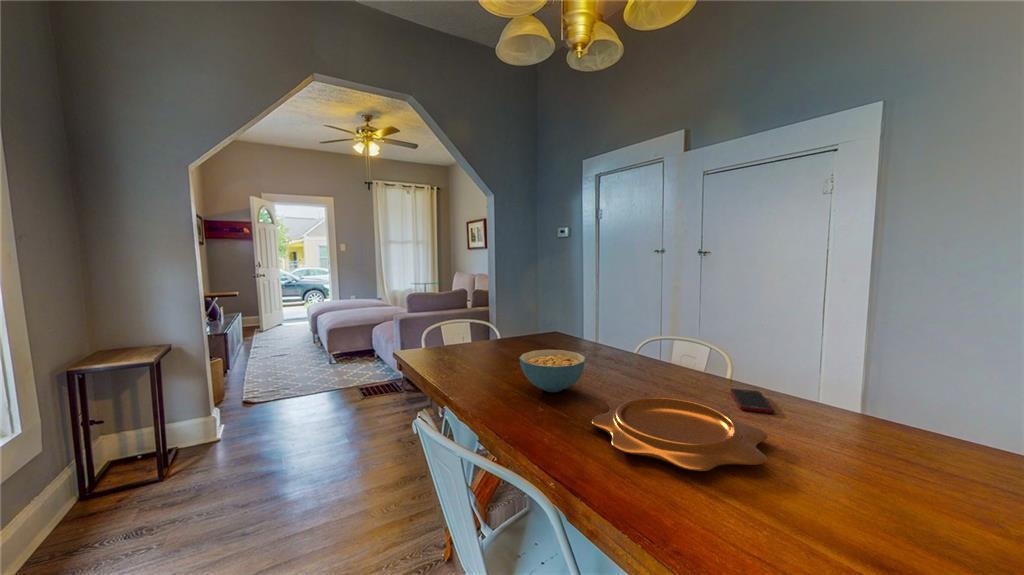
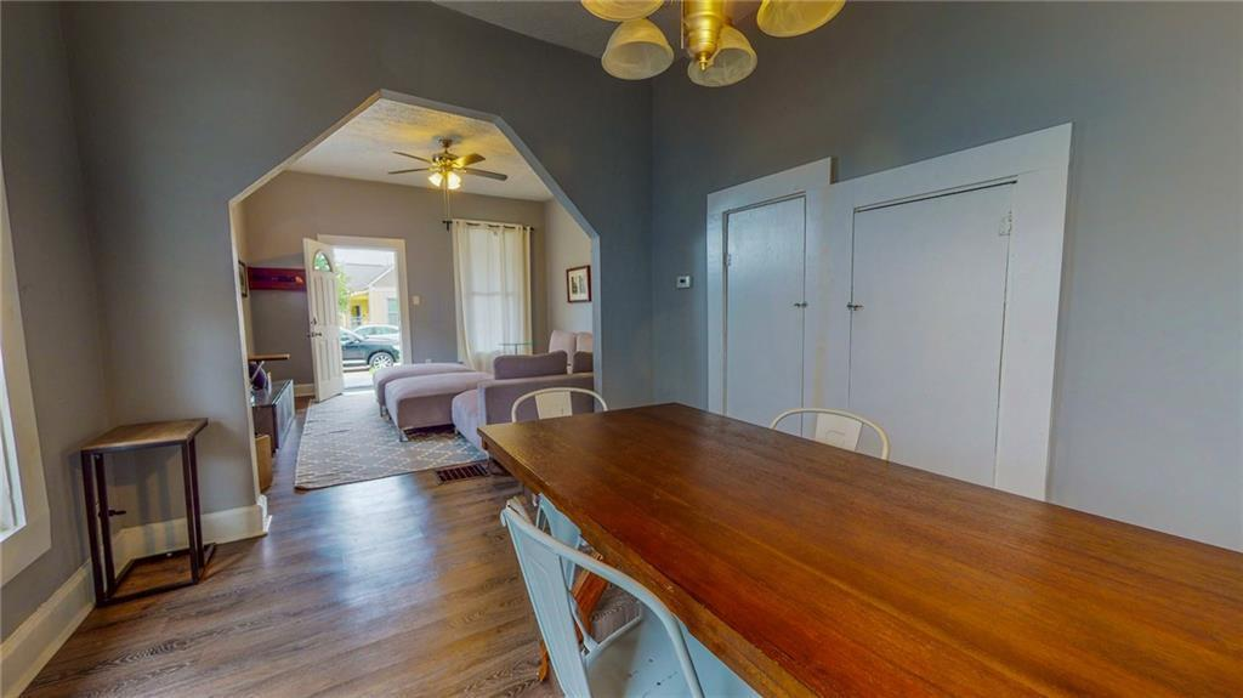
- cereal bowl (552, 373)
- cell phone (750, 400)
- decorative bowl (673, 425)
